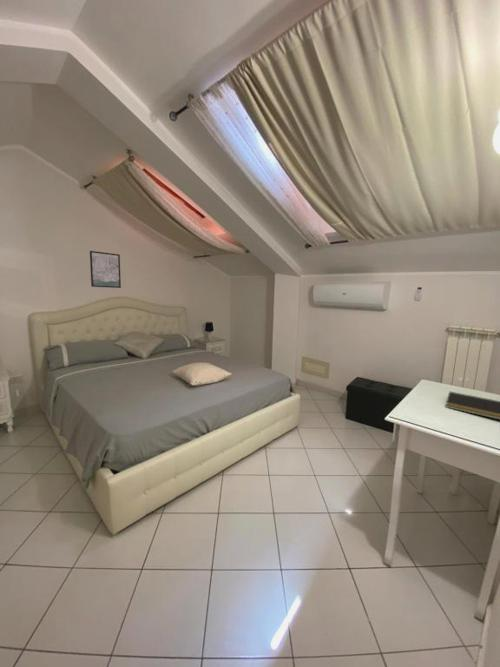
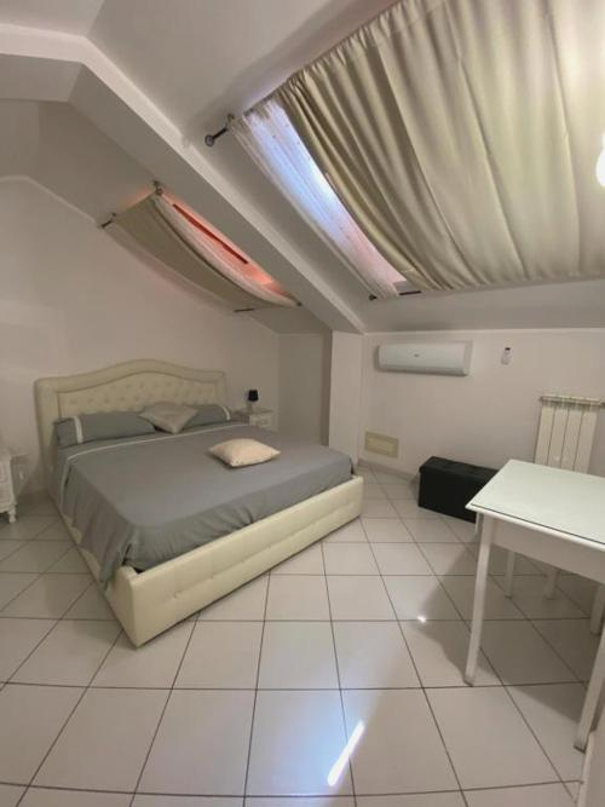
- notepad (475, 404)
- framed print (105, 270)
